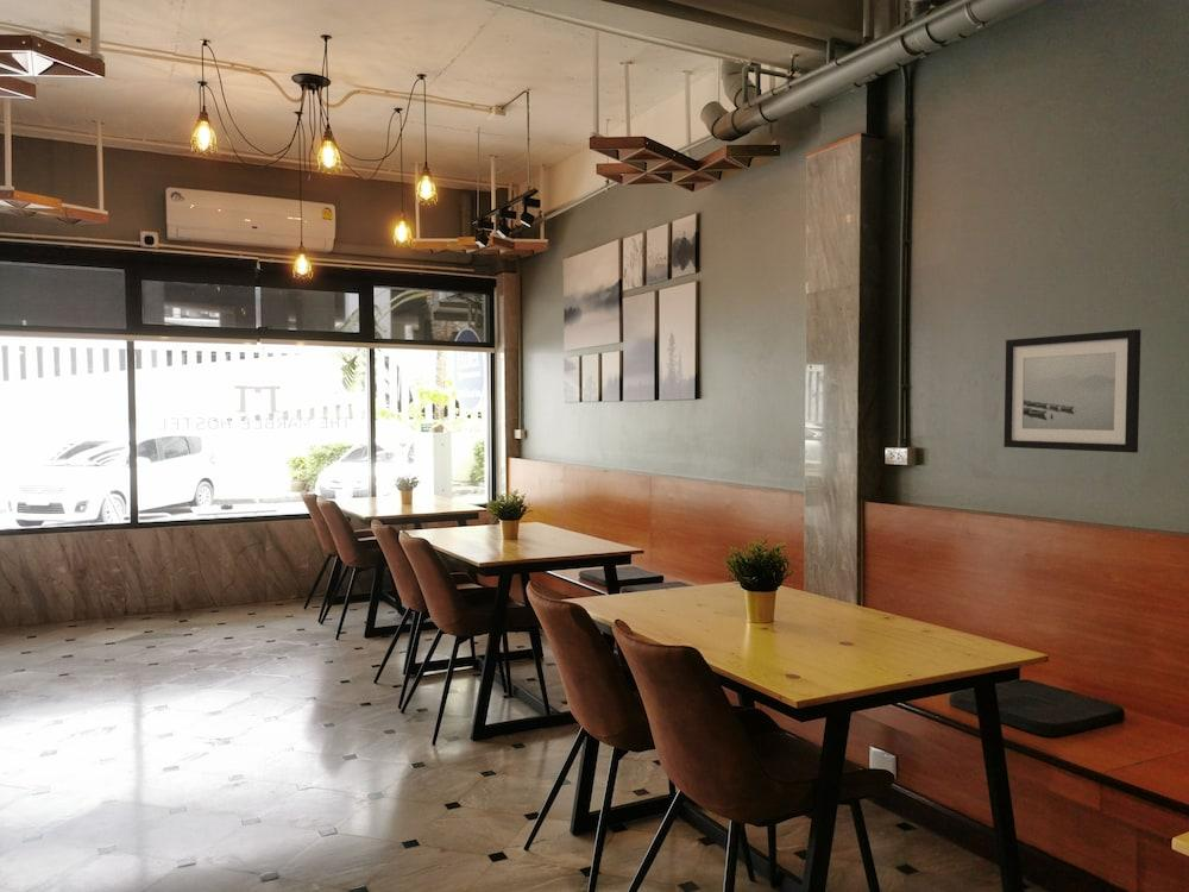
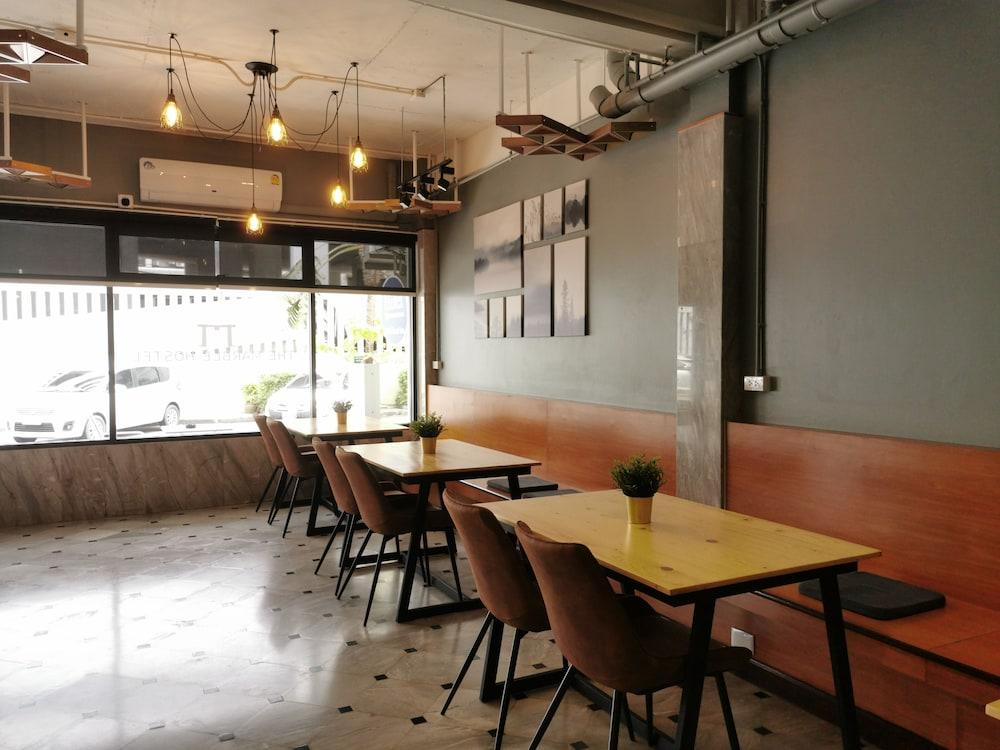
- wall art (1067, 392)
